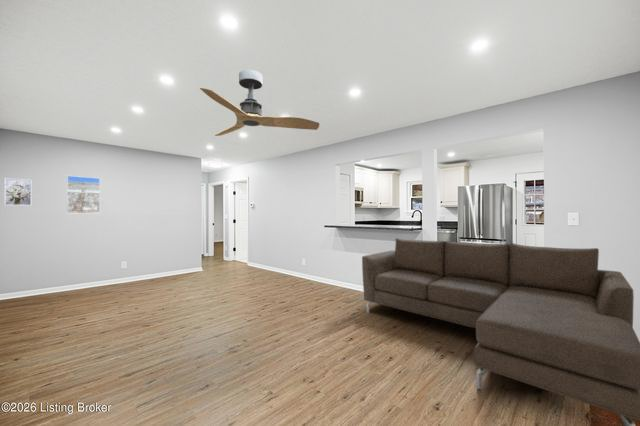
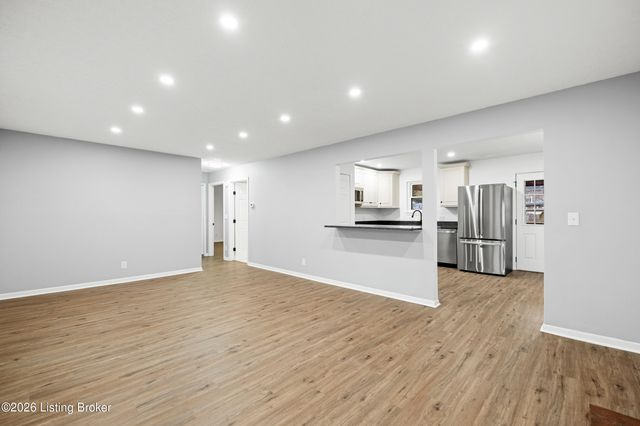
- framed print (84, 195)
- wall art (18, 192)
- sofa (459, 291)
- ceiling fan (260, 104)
